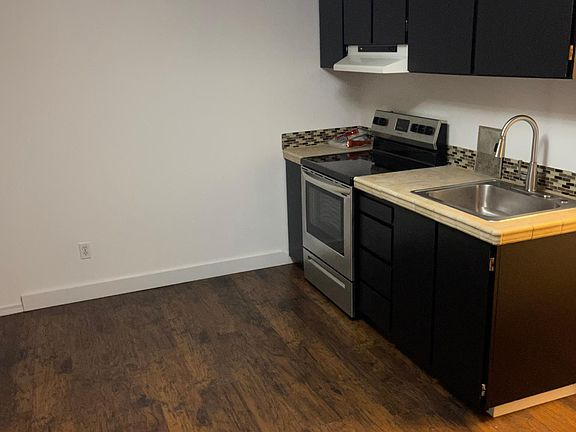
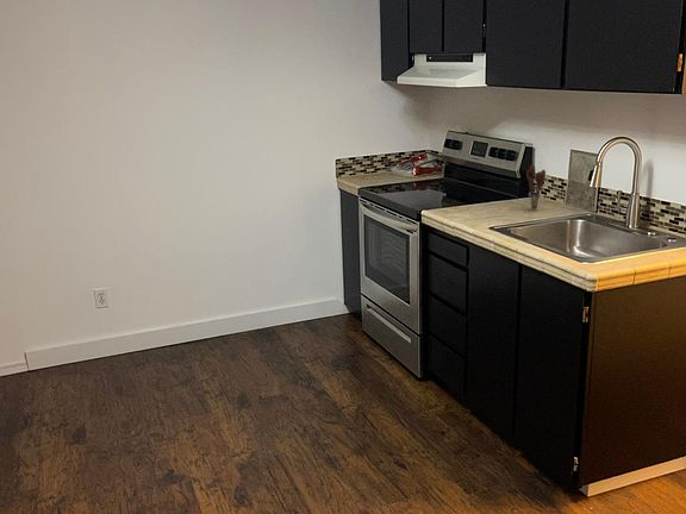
+ utensil holder (536, 187)
